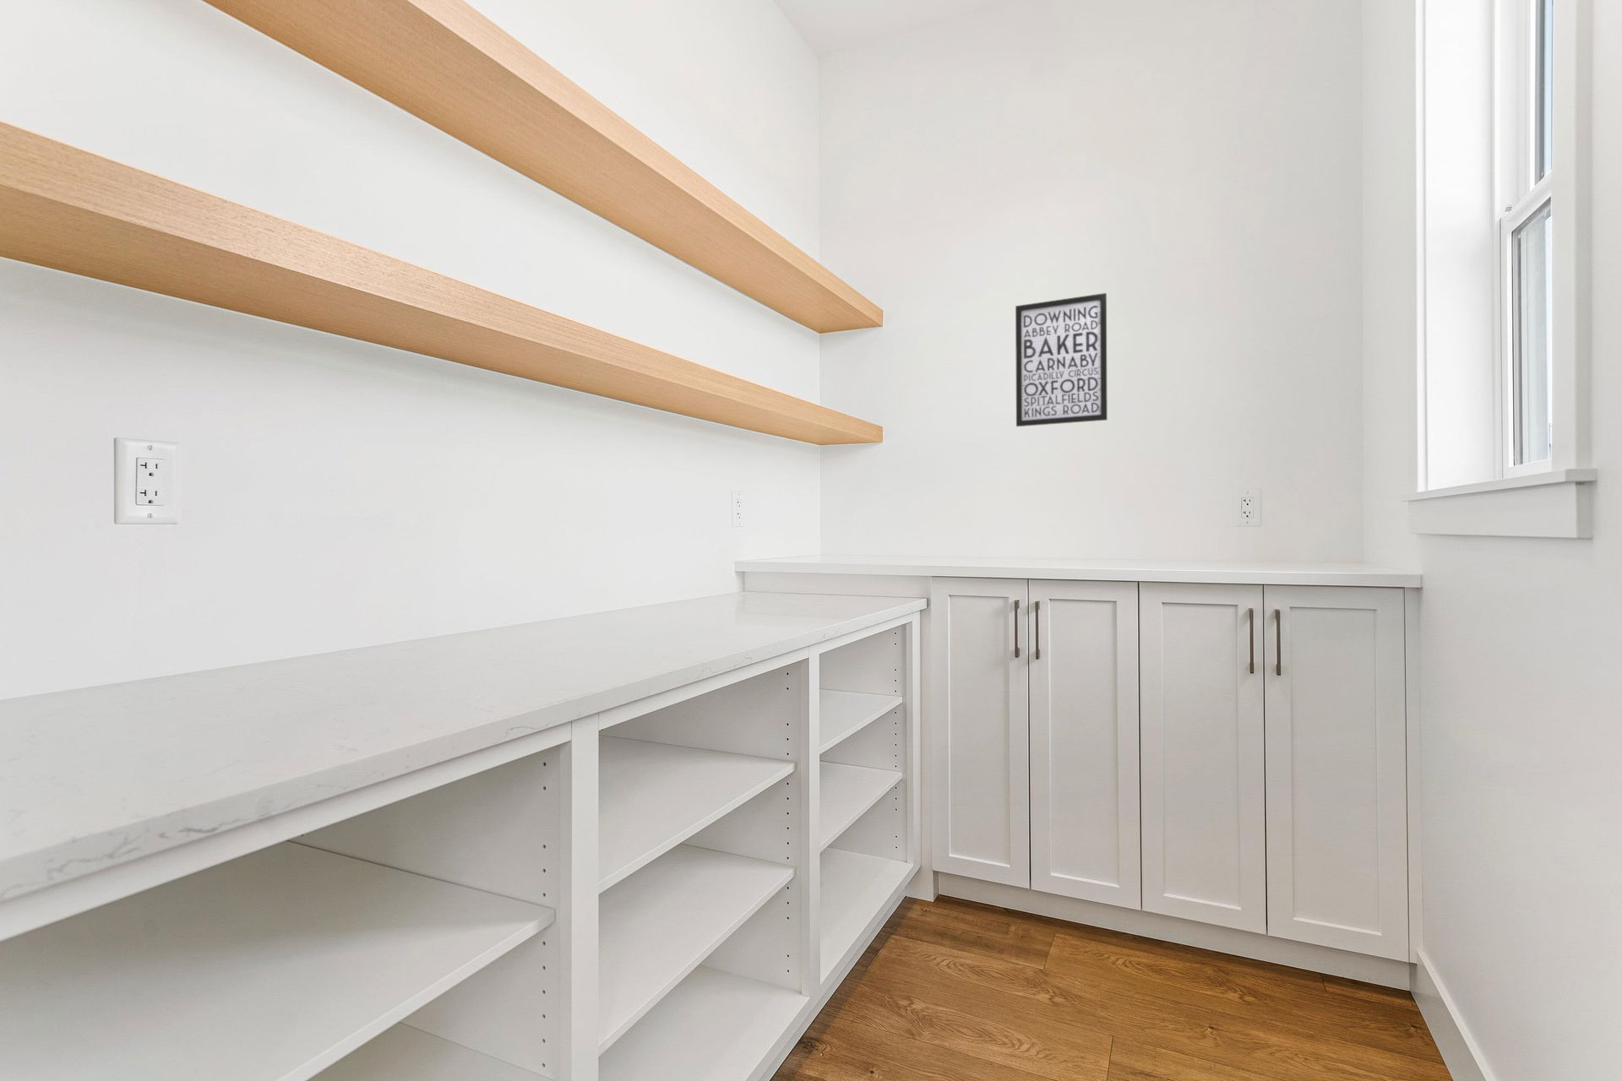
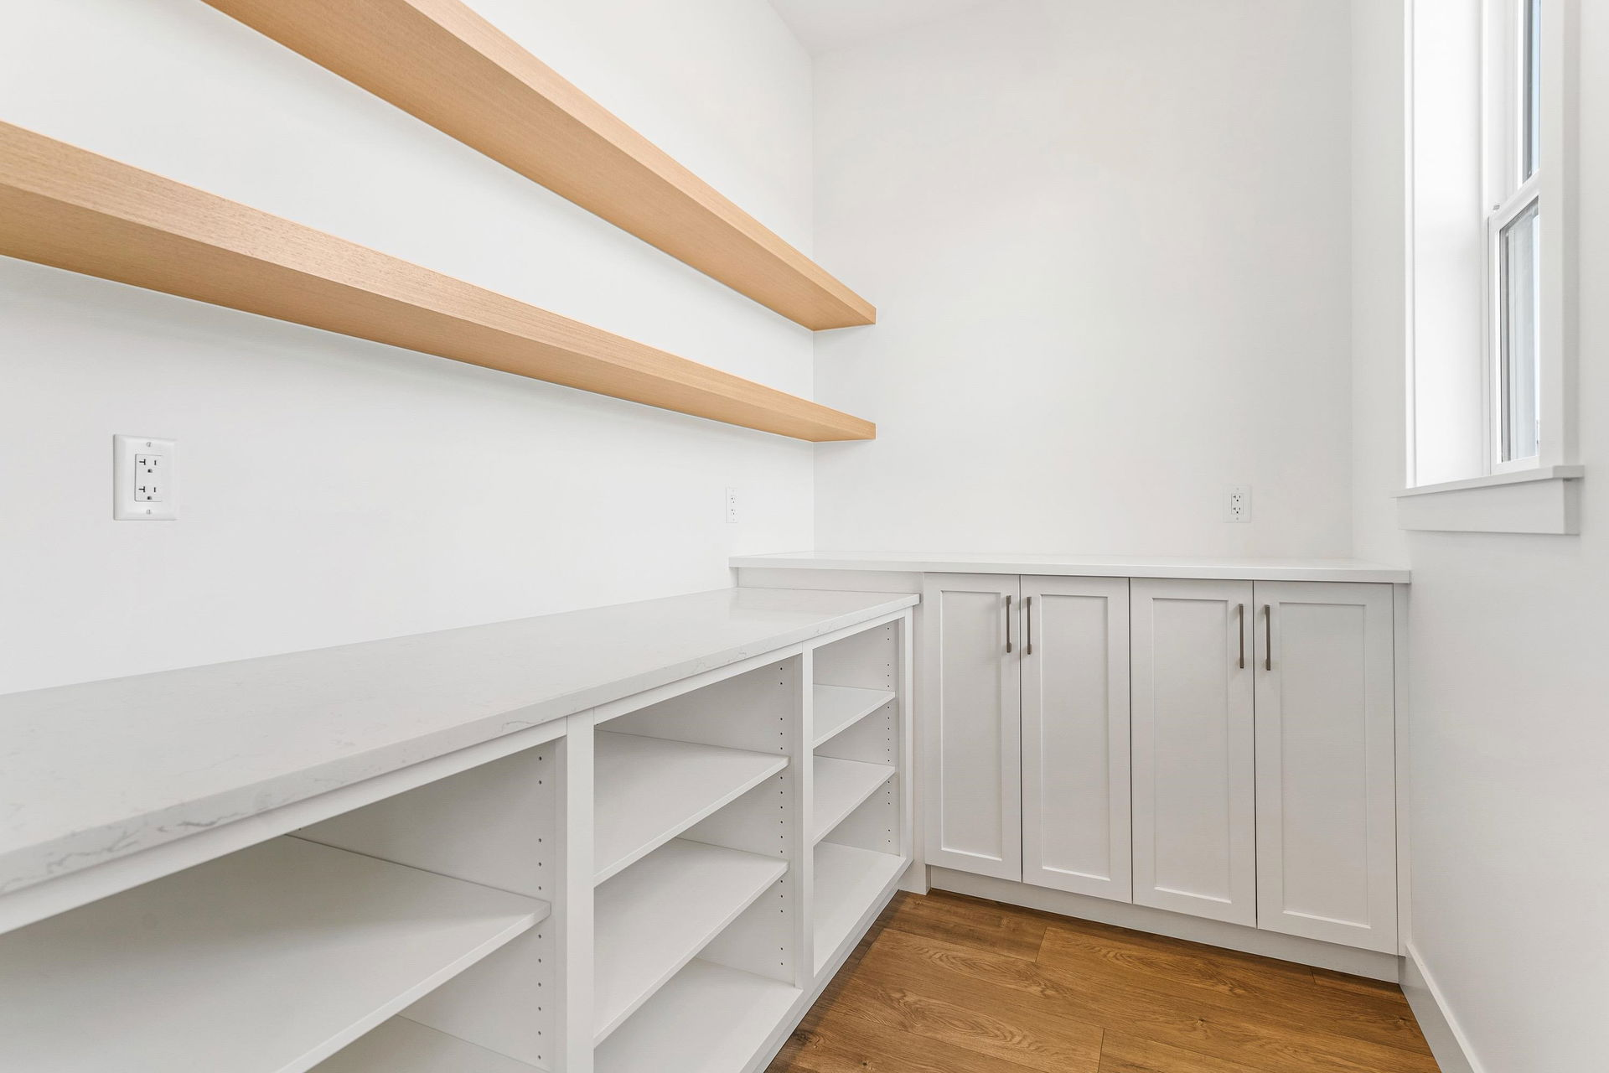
- wall art (1060, 362)
